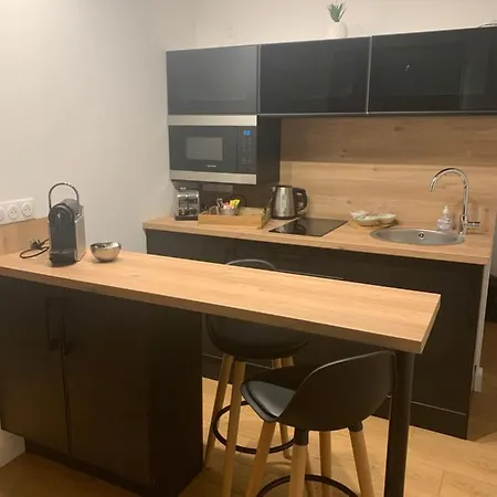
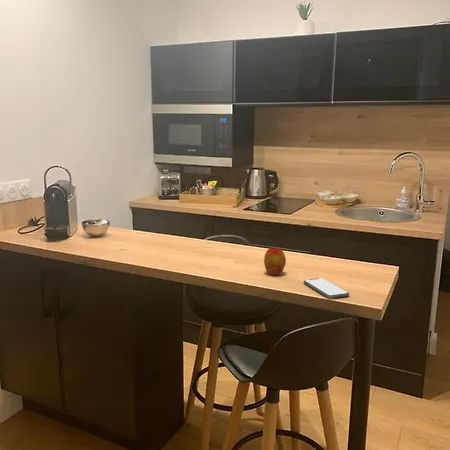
+ smartphone (325, 287)
+ apple (274, 258)
